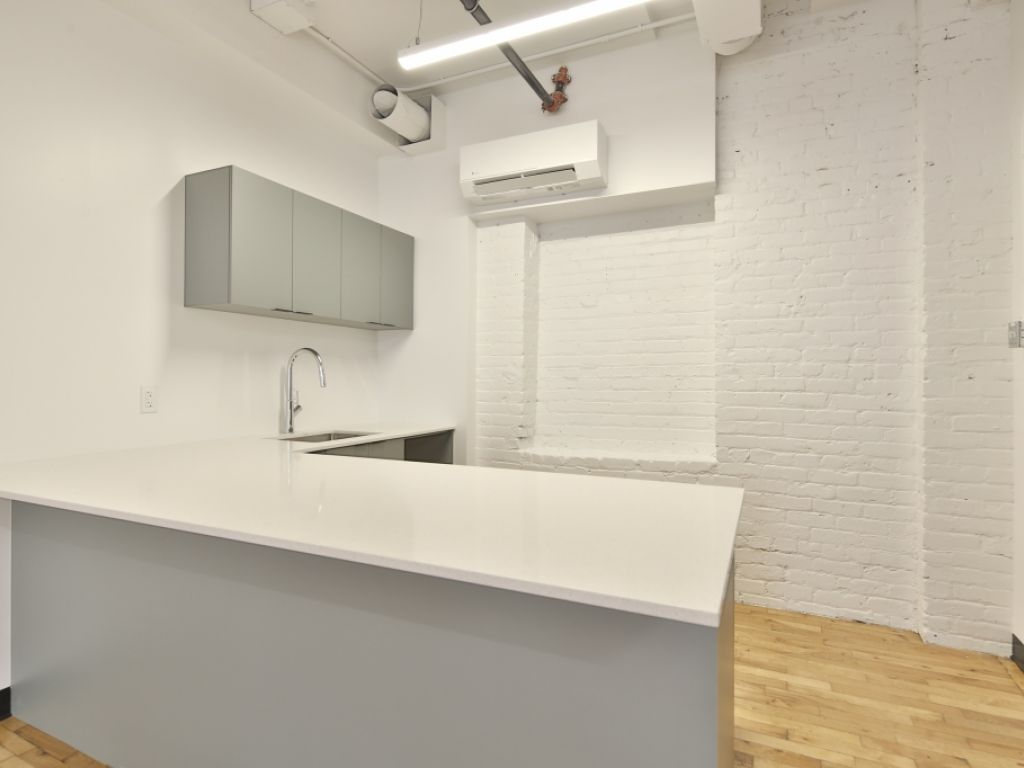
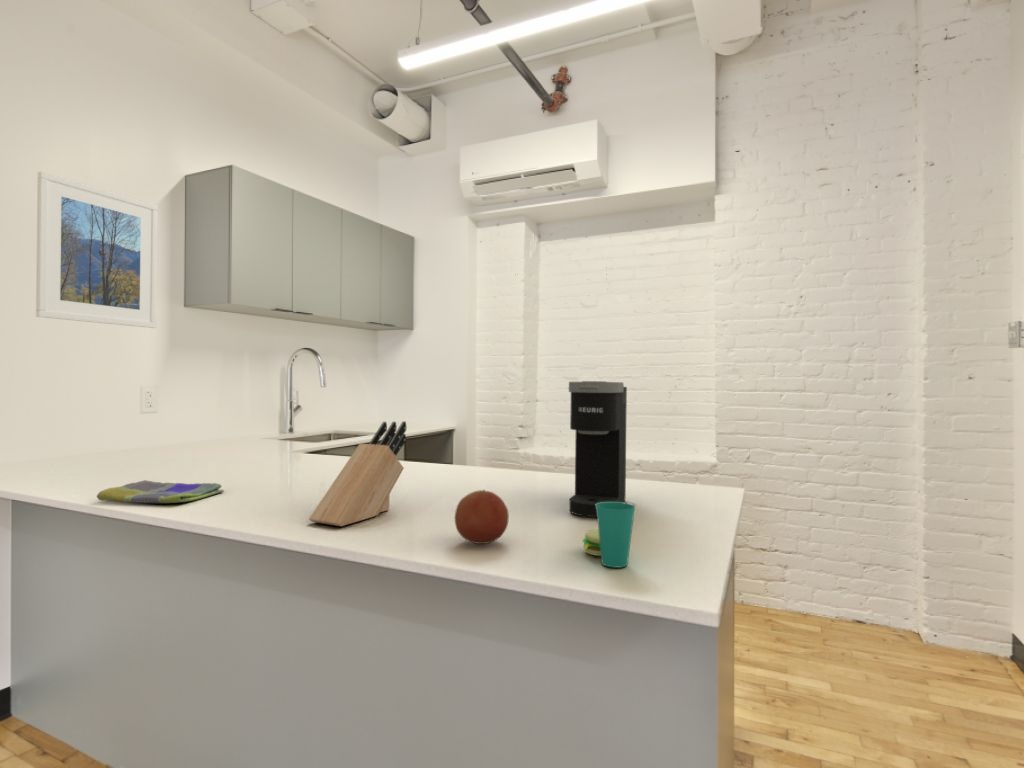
+ knife block (365, 468)
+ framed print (102, 256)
+ cup (607, 529)
+ dish towel (161, 491)
+ fruit (481, 515)
+ coffee maker (599, 443)
